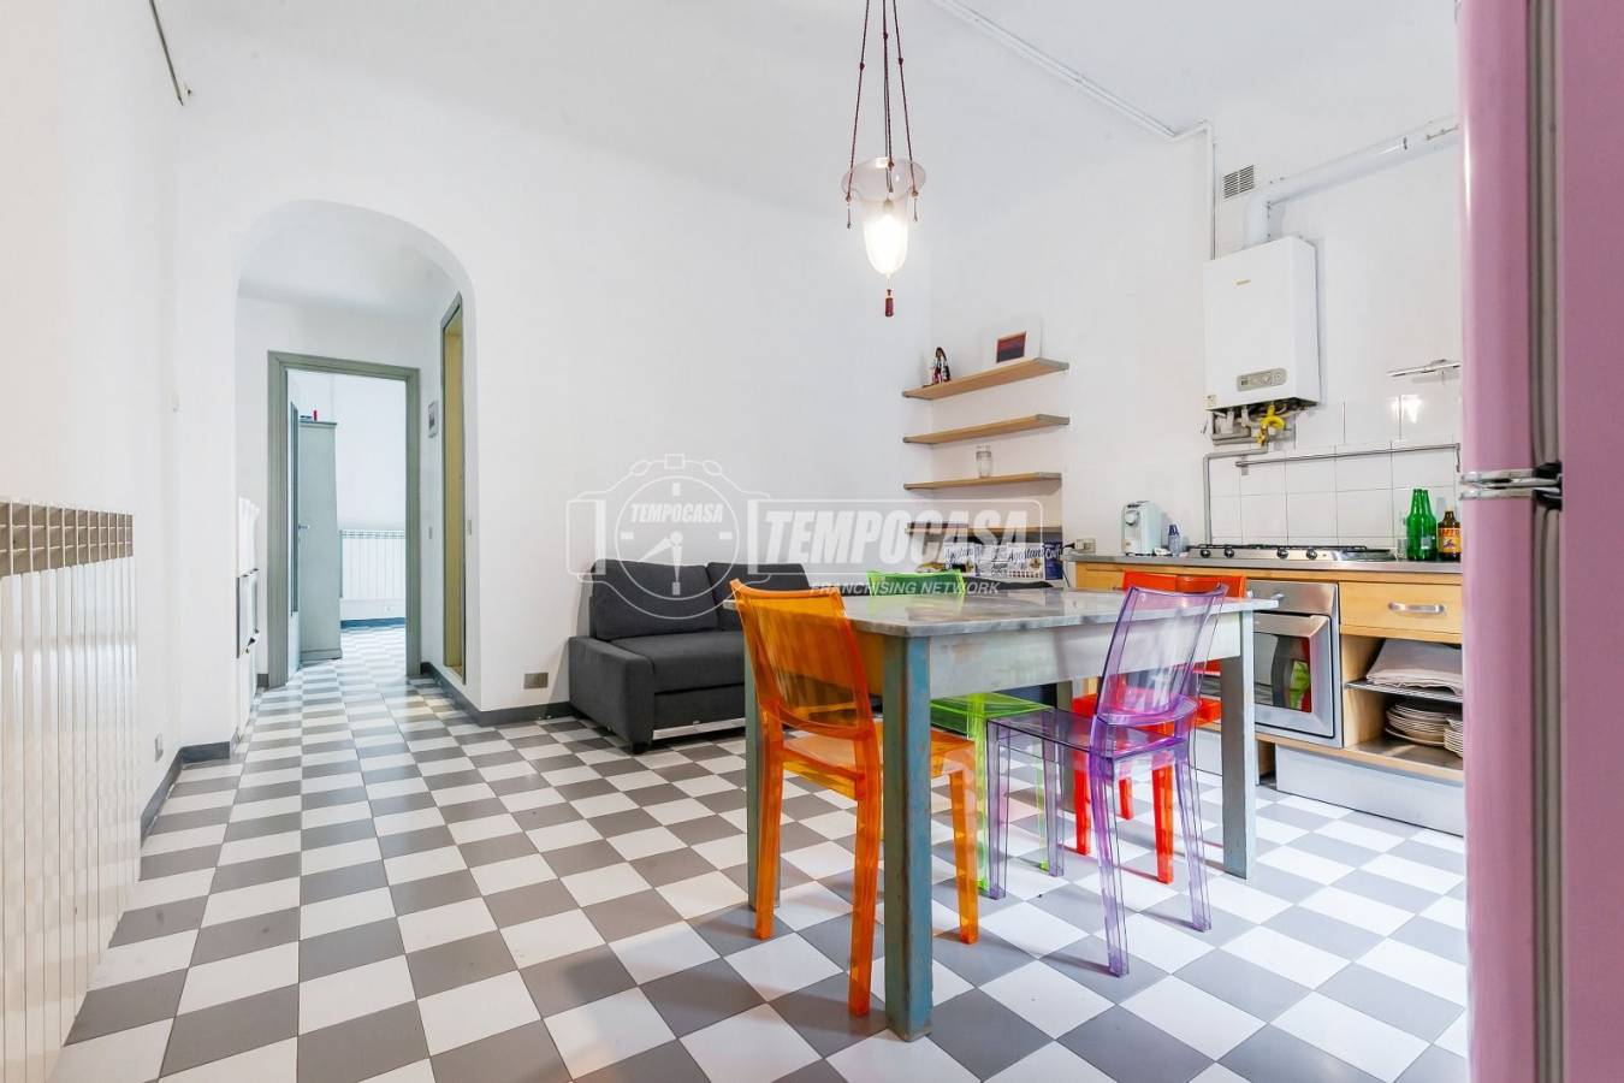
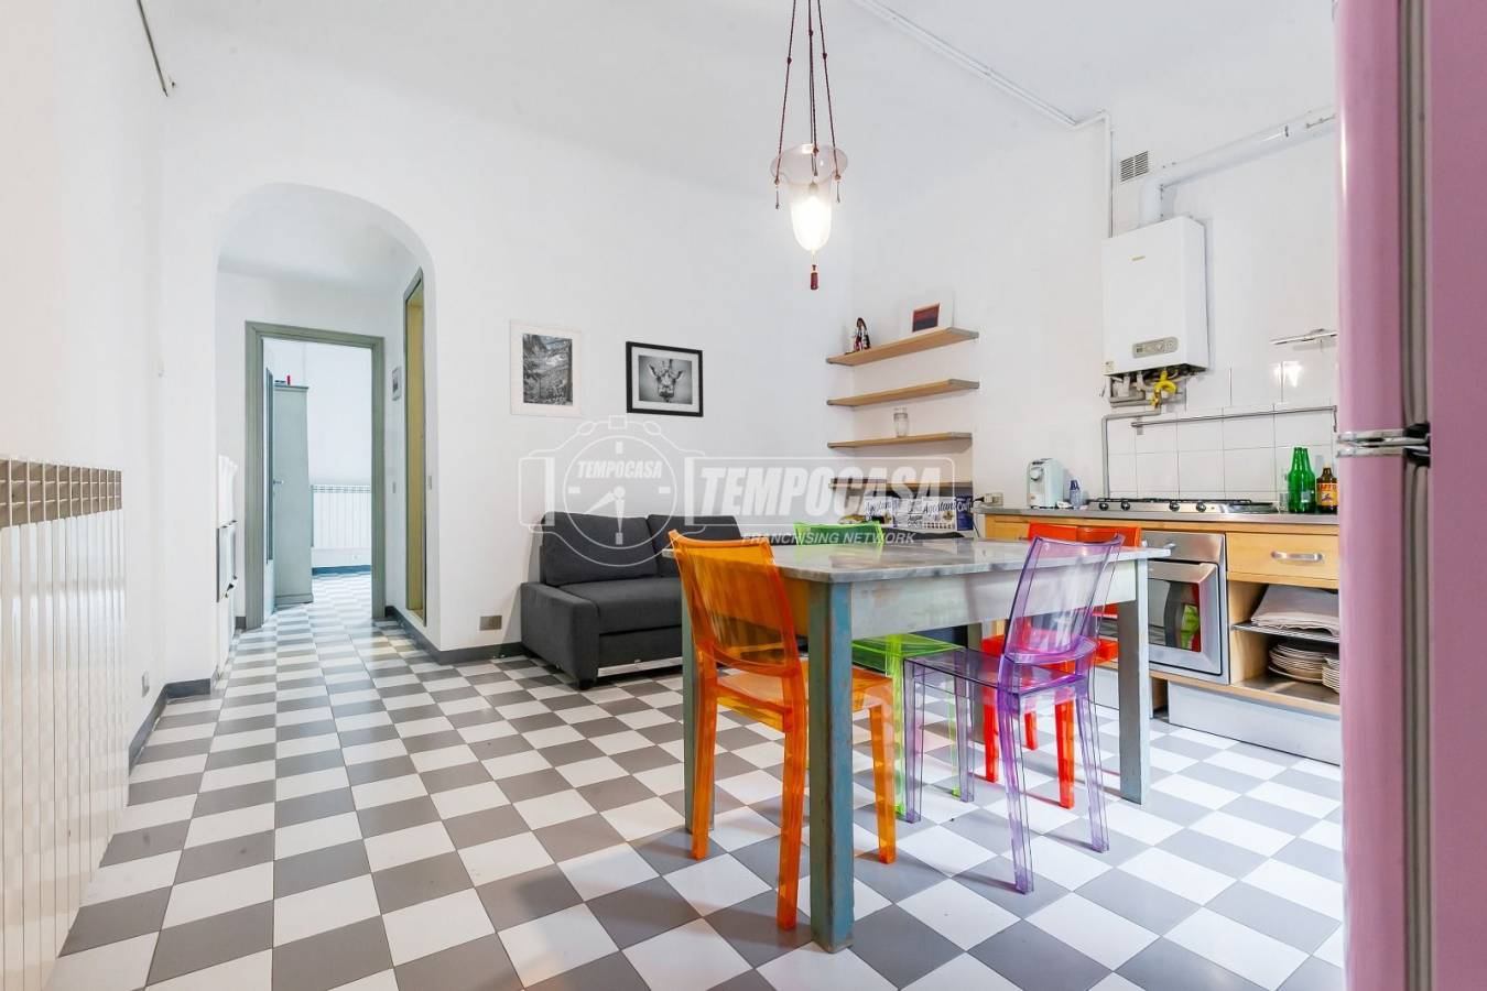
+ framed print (548, 371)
+ wall art (665, 379)
